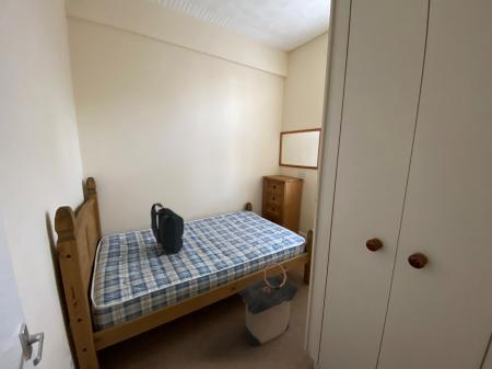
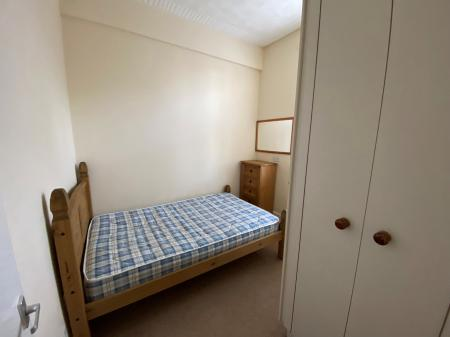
- backpack (162, 227)
- laundry hamper (268, 301)
